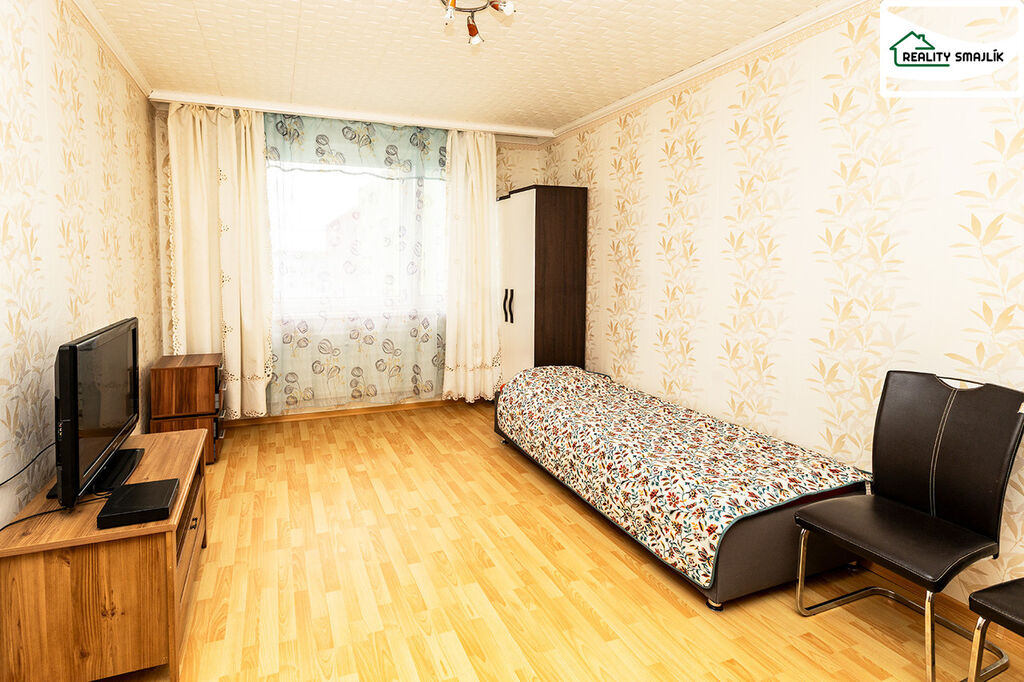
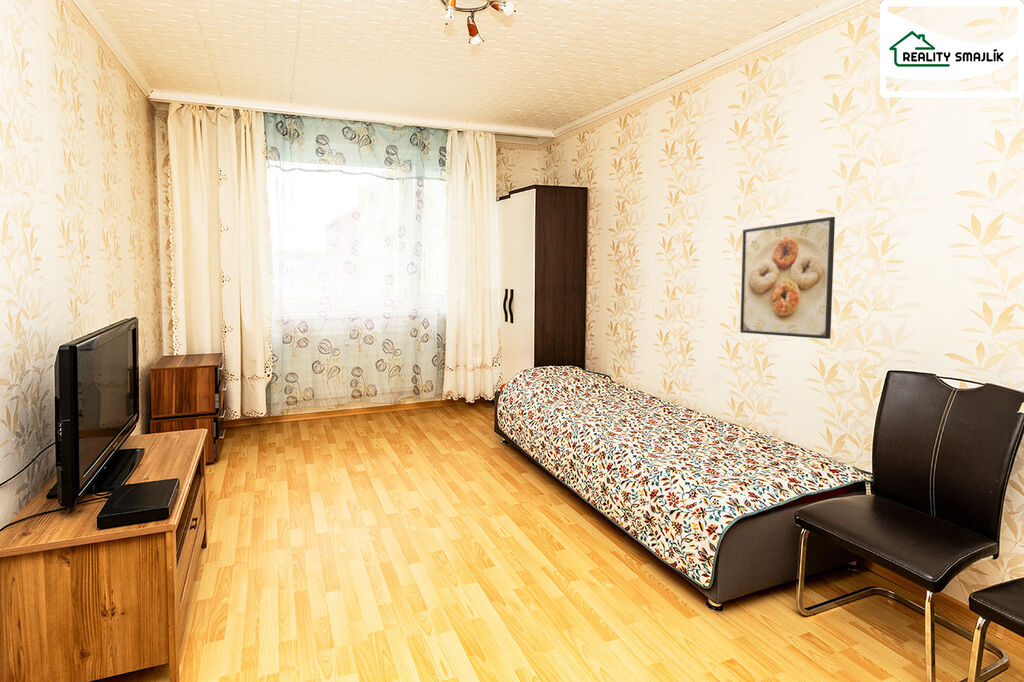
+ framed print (783, 280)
